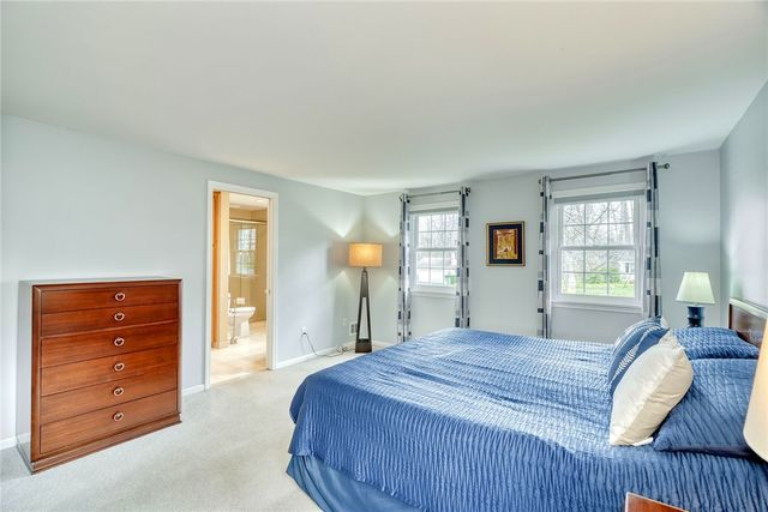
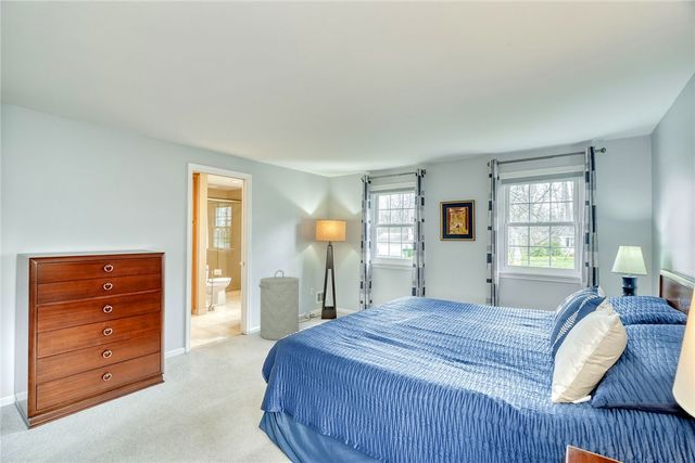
+ laundry hamper (279, 301)
